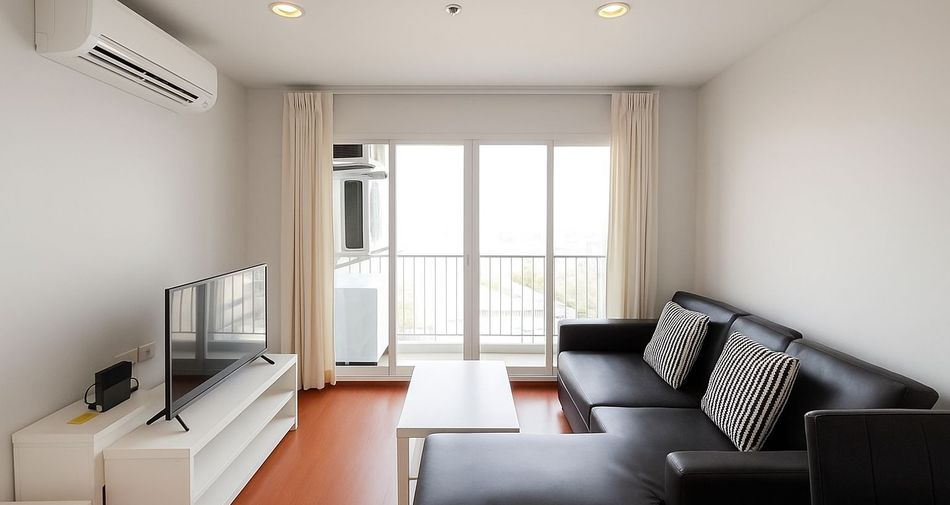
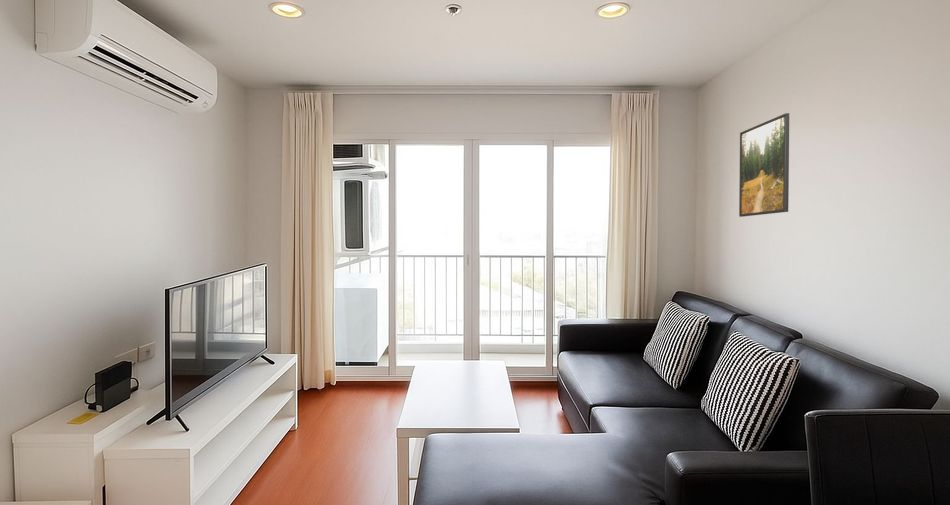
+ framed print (762, 169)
